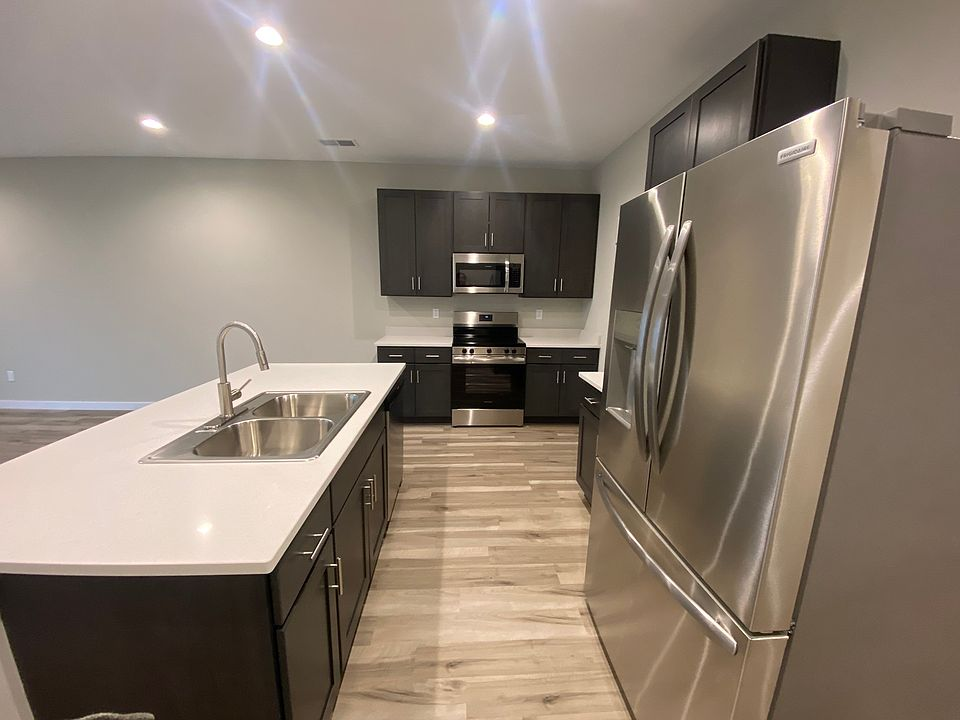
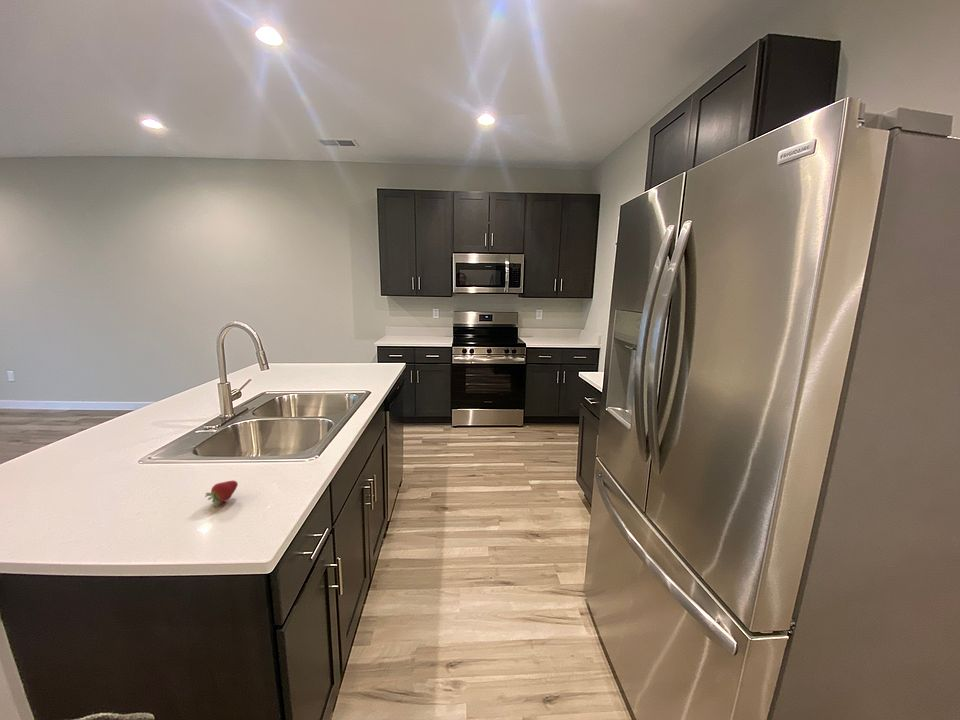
+ fruit (223, 491)
